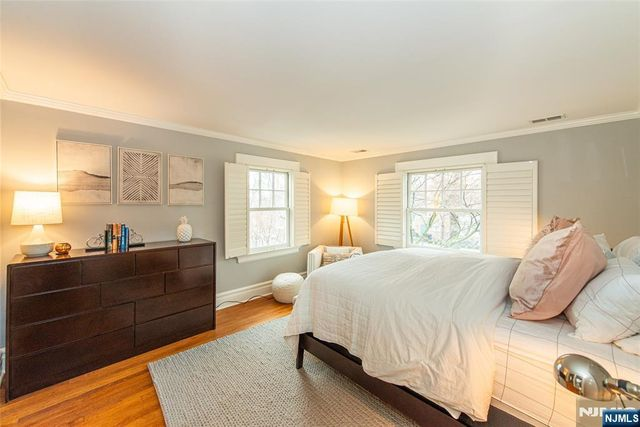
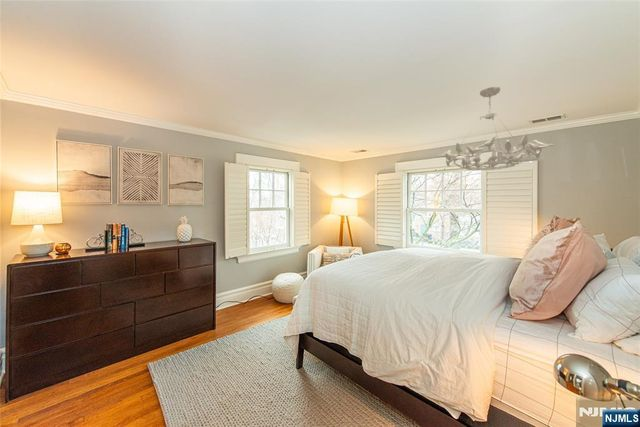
+ chandelier (495, 129)
